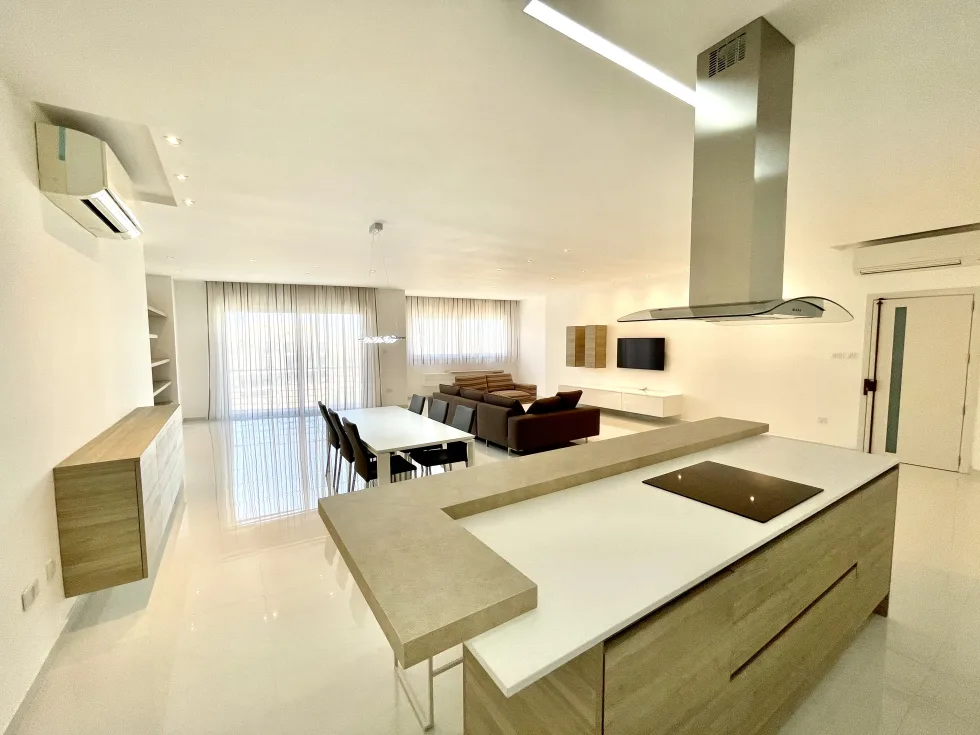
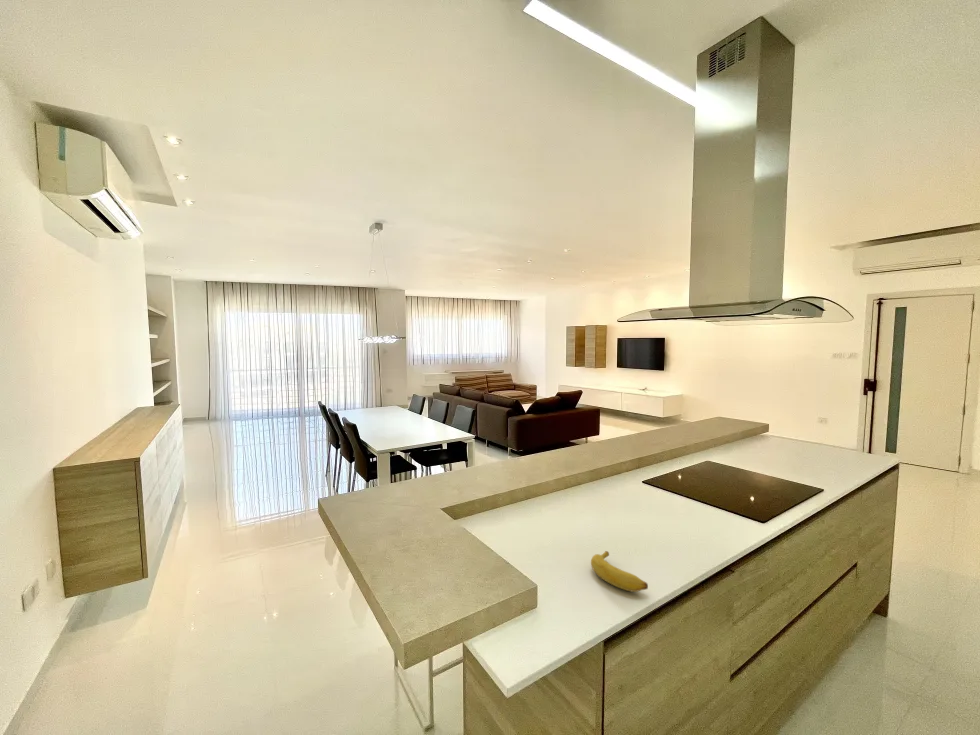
+ banana (618, 570)
